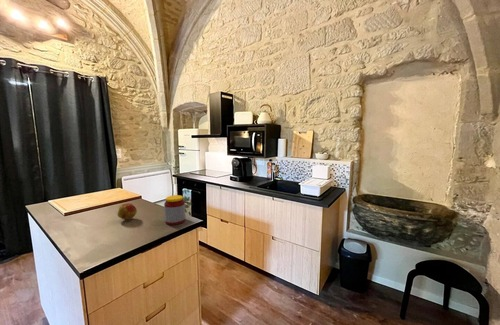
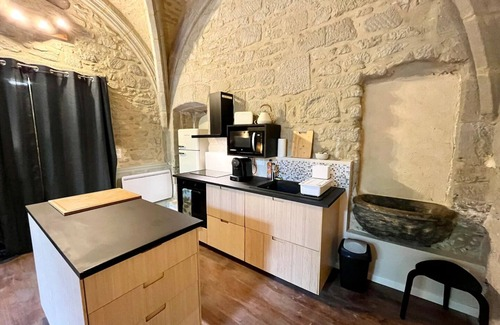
- jar (174, 209)
- fruit (126, 212)
